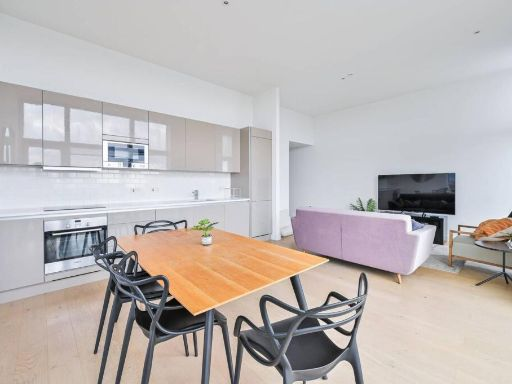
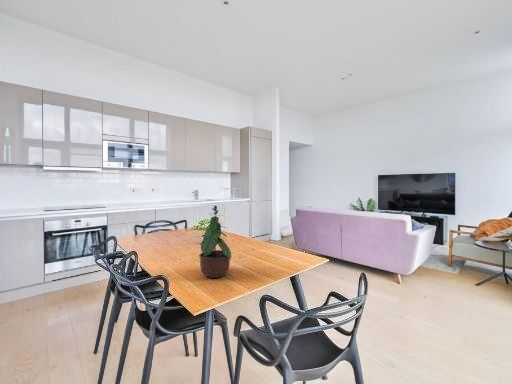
+ potted plant (213, 239)
